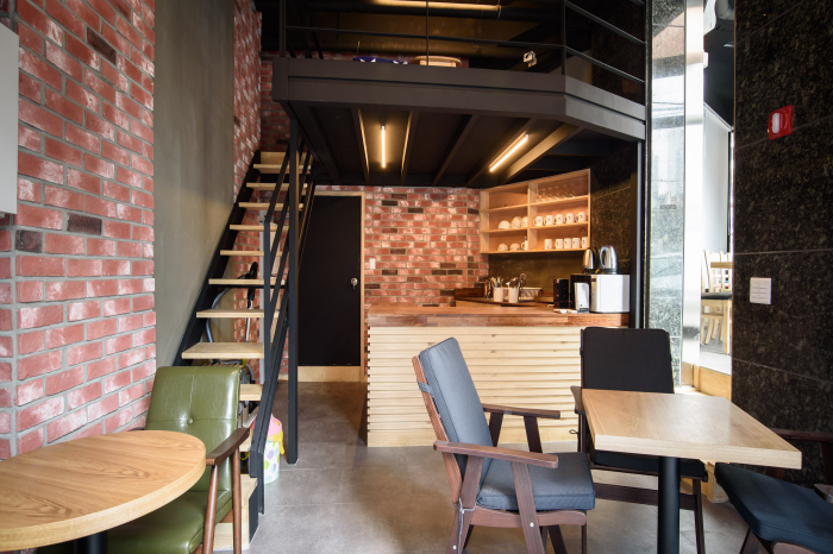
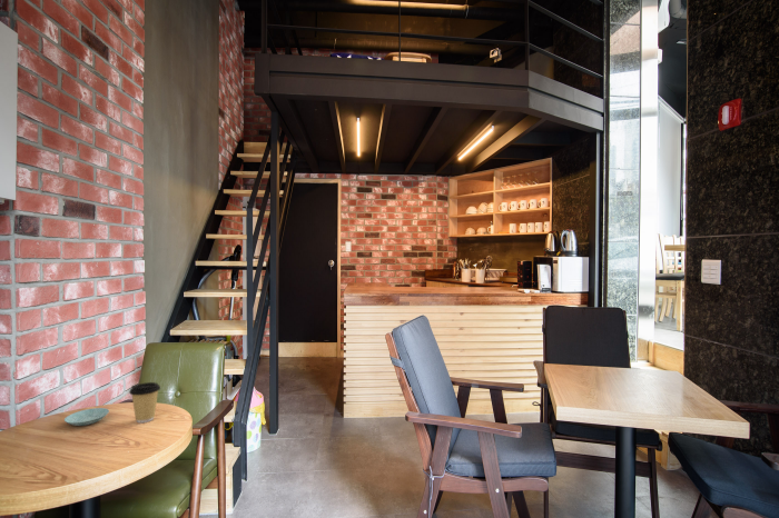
+ coffee cup (145, 401)
+ saucer (87, 418)
